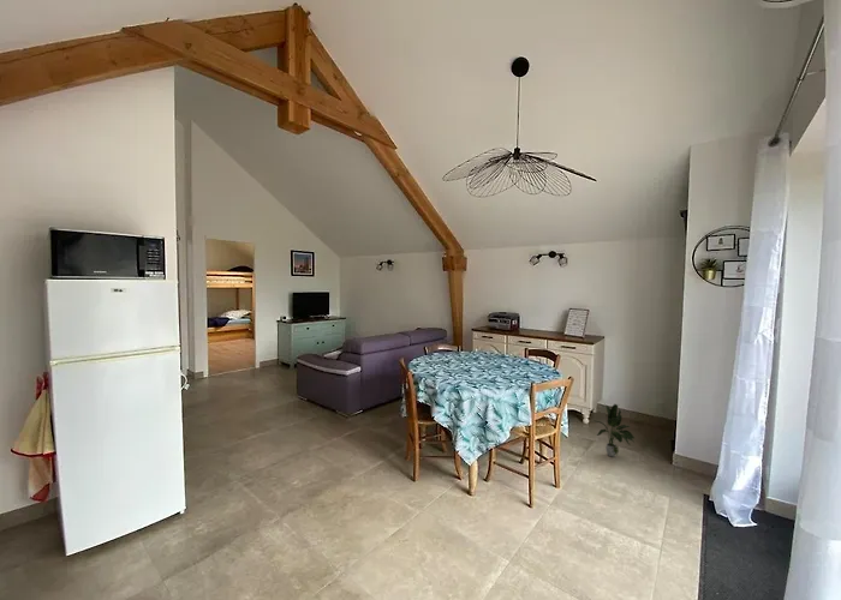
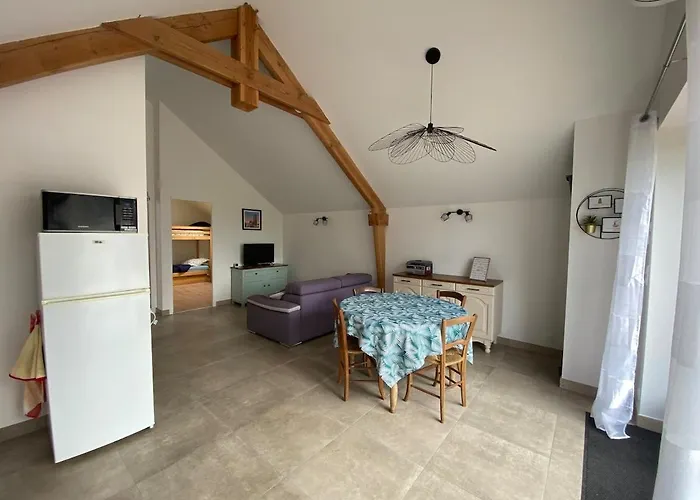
- potted plant (613, 431)
